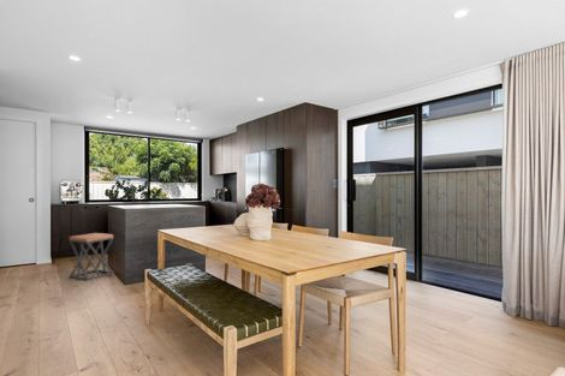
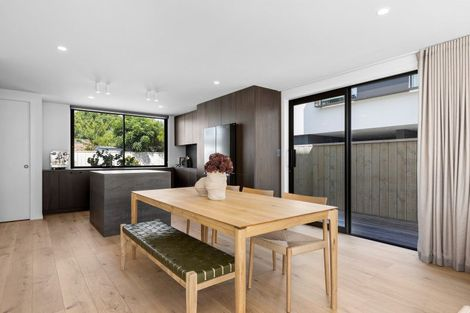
- stool (91, 256)
